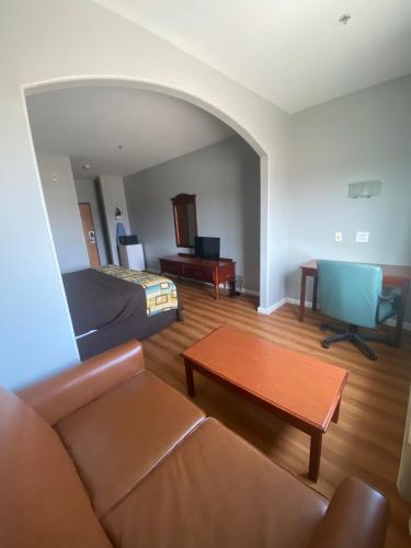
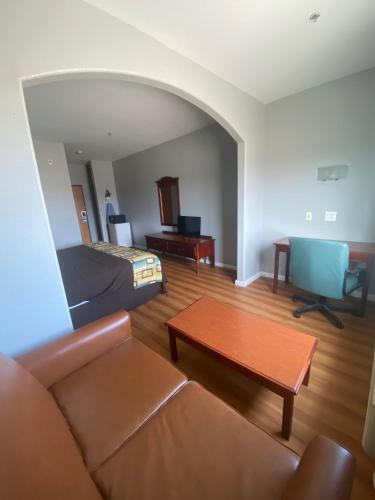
- waste bin (235, 286)
